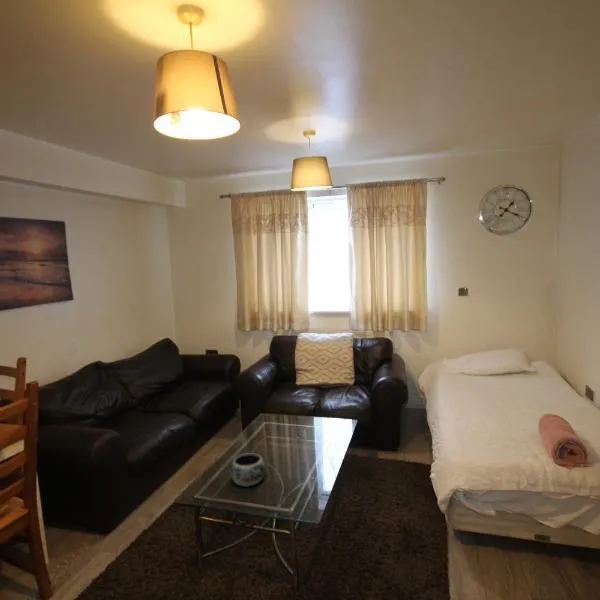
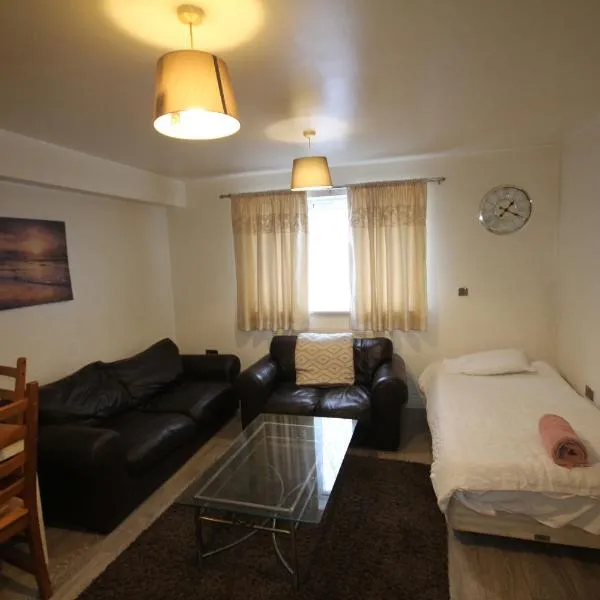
- decorative bowl (247, 469)
